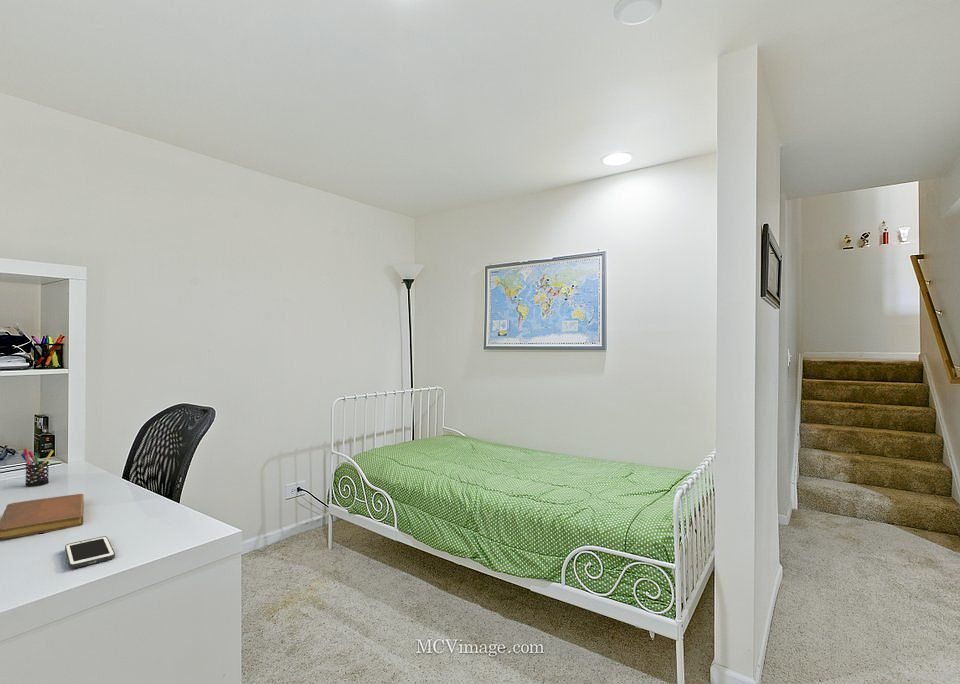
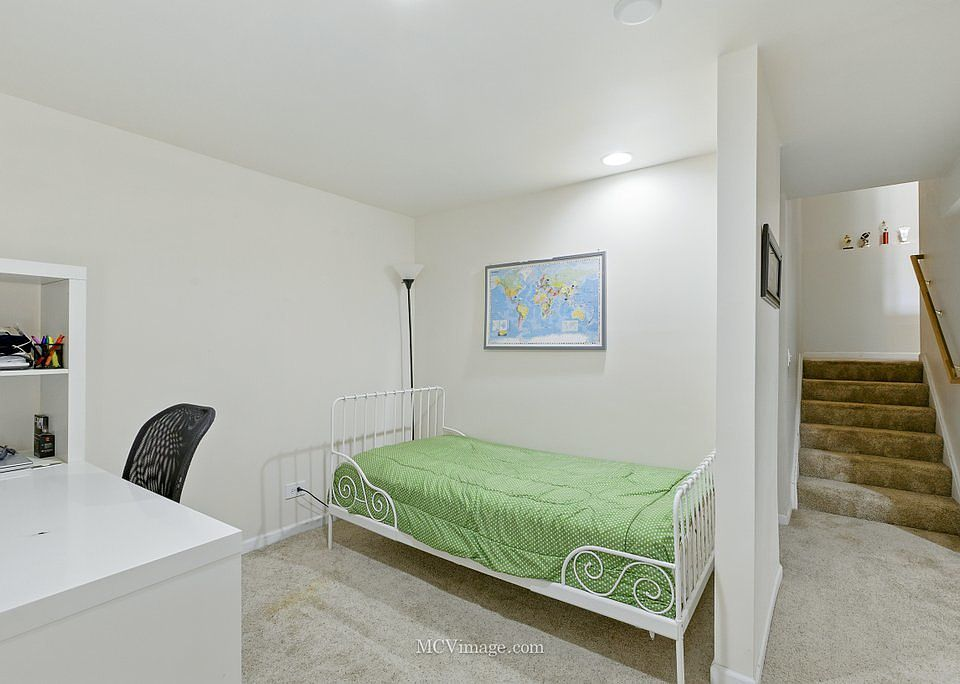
- notebook (43, 514)
- pen holder (35, 466)
- cell phone (89, 551)
